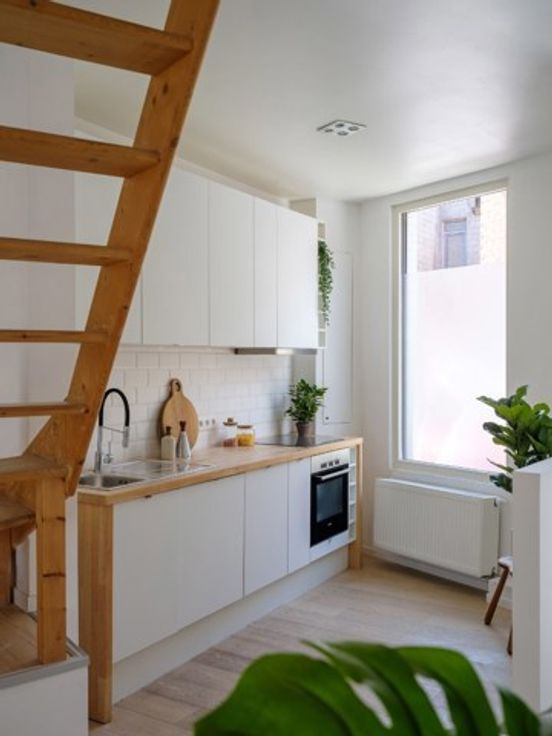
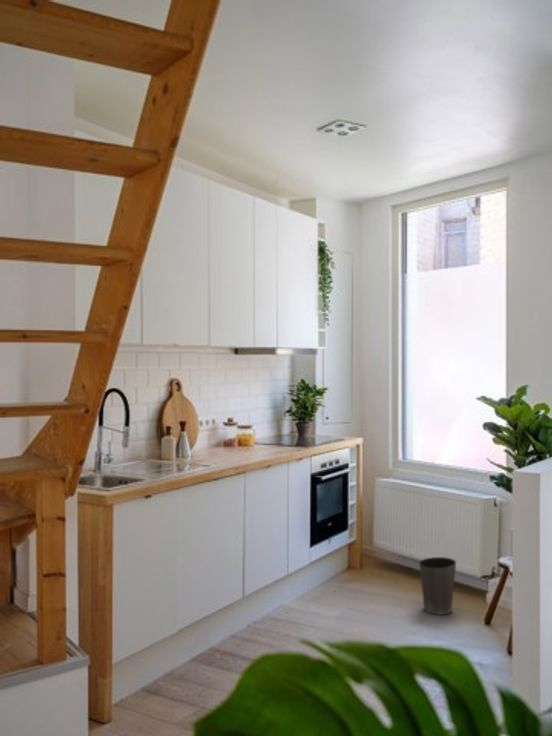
+ waste basket (437, 586)
